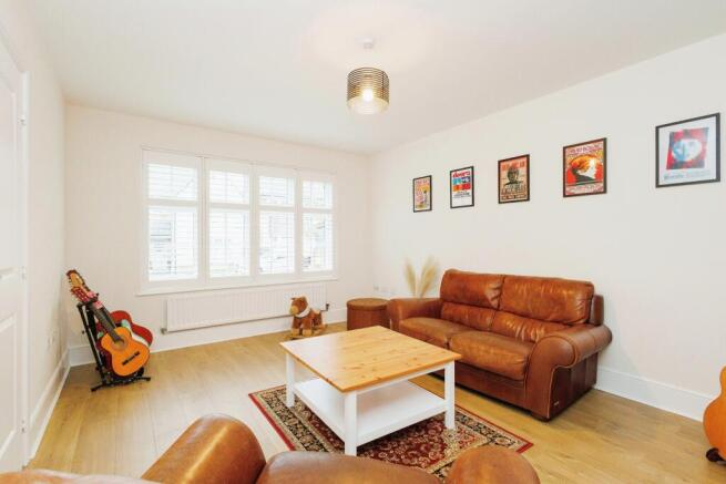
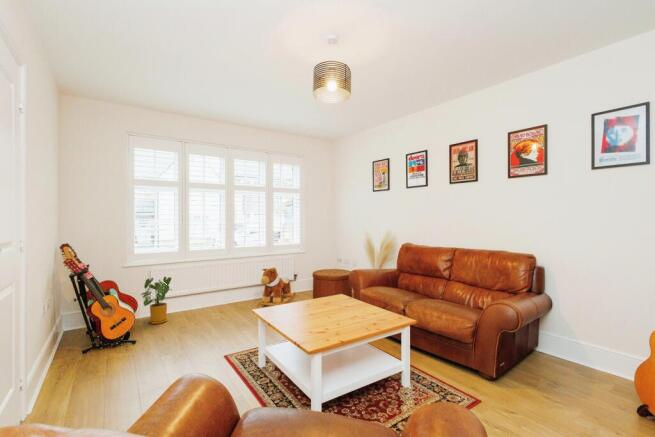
+ house plant (156, 300)
